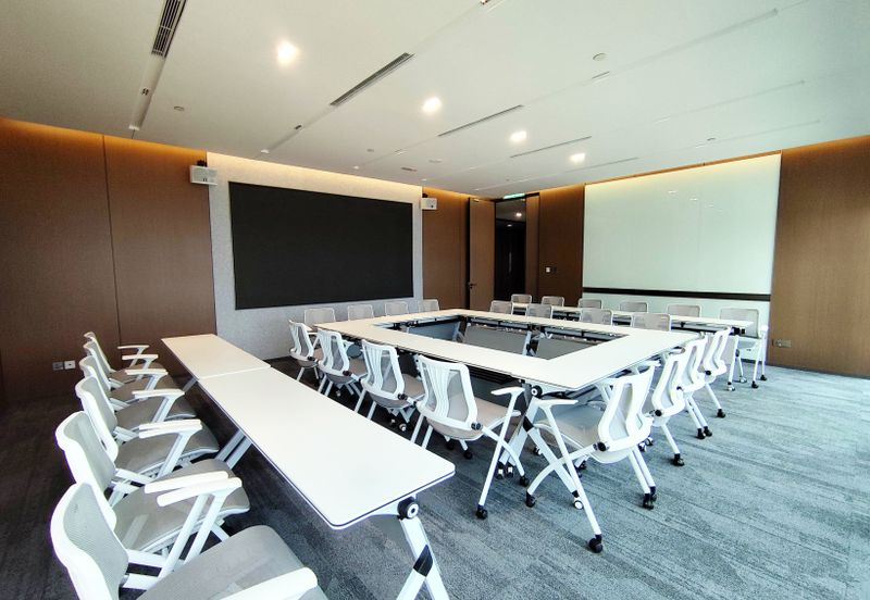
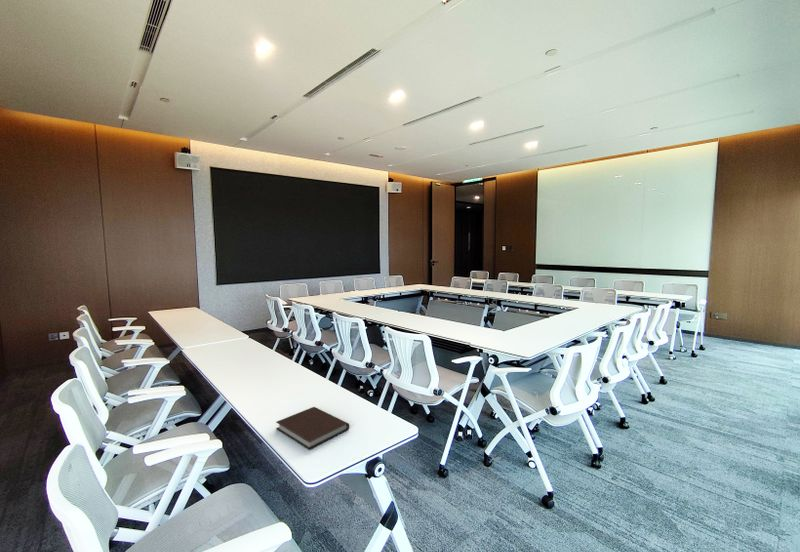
+ notebook (312, 425)
